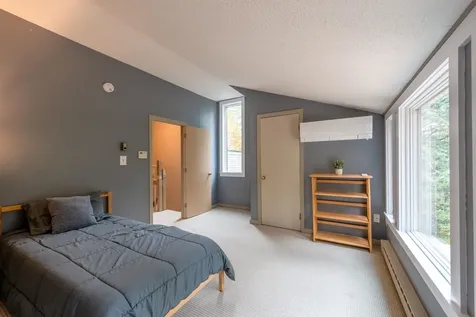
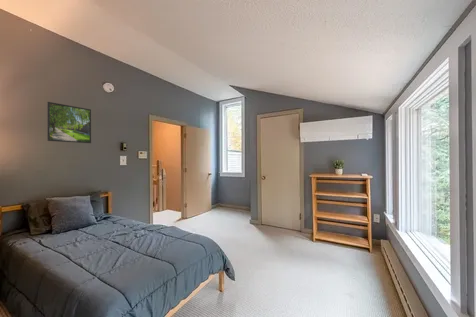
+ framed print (70, 124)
